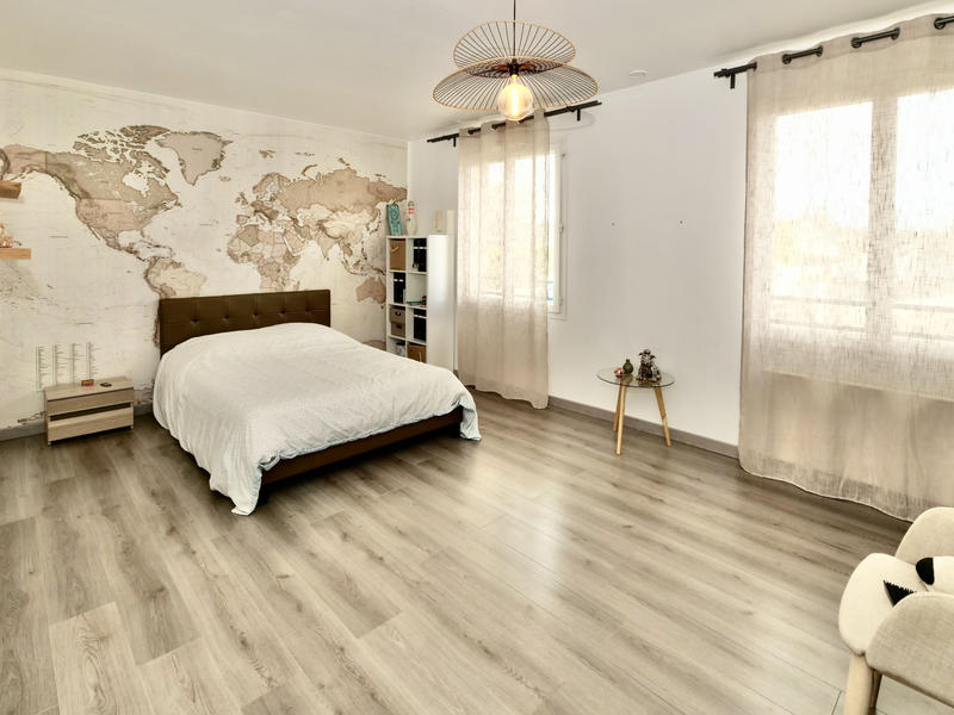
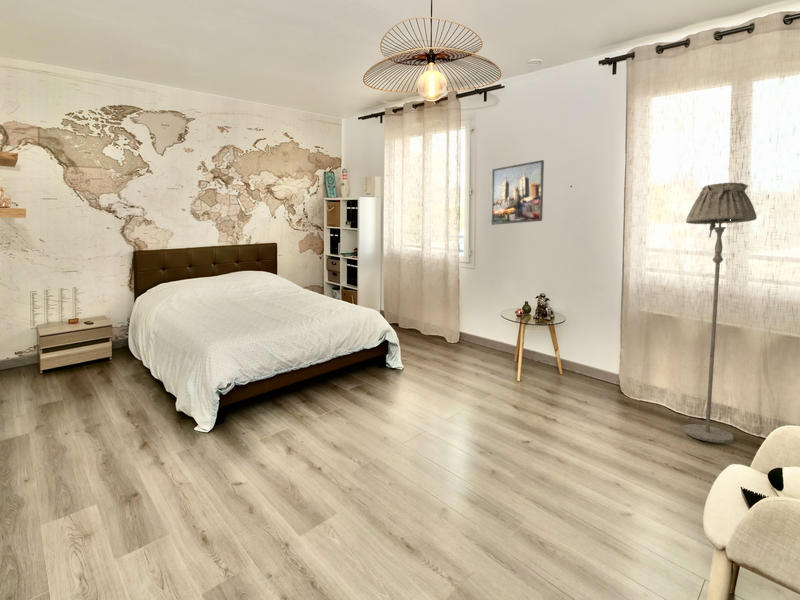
+ floor lamp (714, 312)
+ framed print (516, 194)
